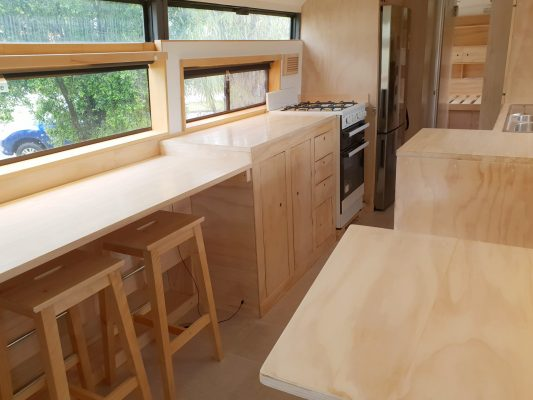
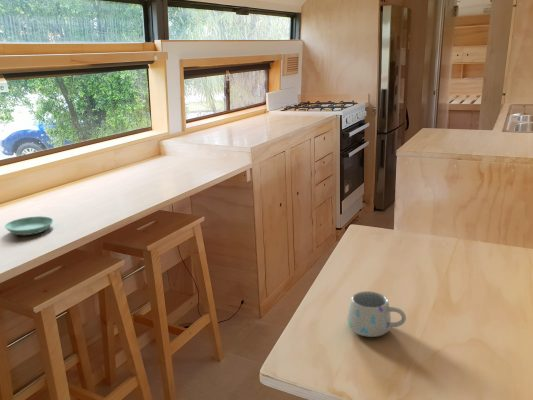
+ mug (376, 316)
+ saucer (29, 226)
